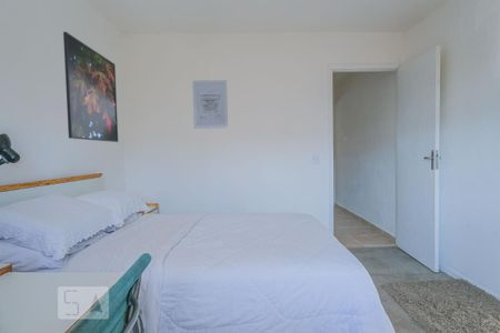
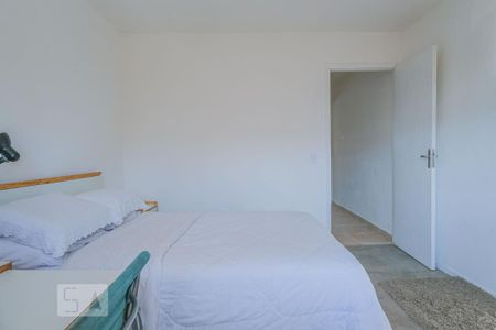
- wall art (210, 104)
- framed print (94, 95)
